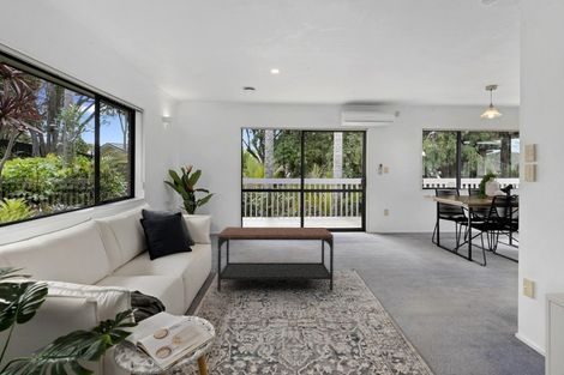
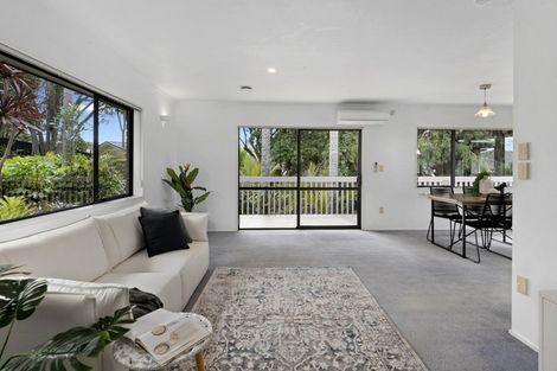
- coffee table (275, 262)
